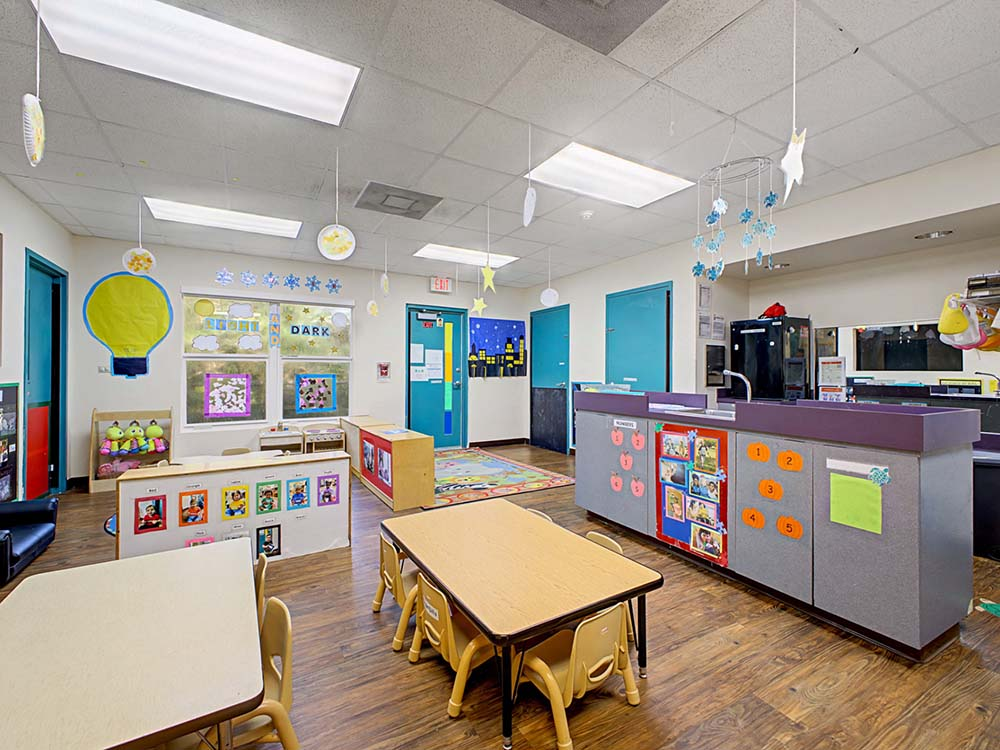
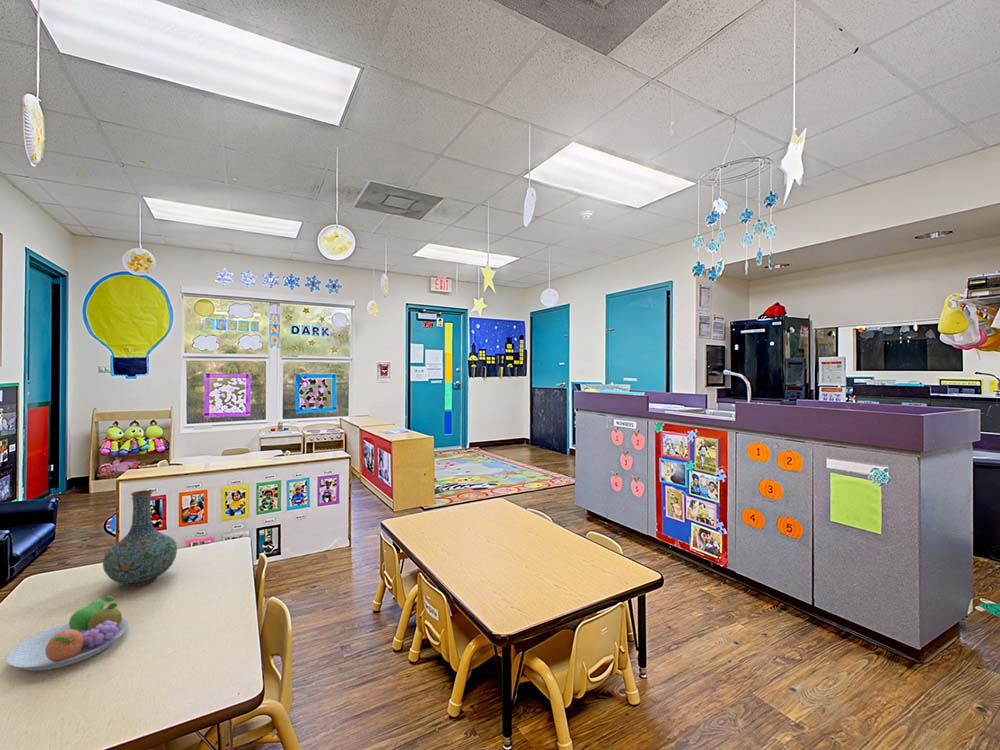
+ fruit bowl (75, 628)
+ vase (141, 536)
